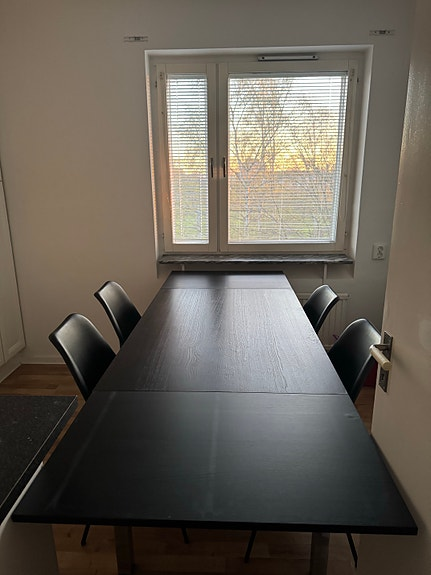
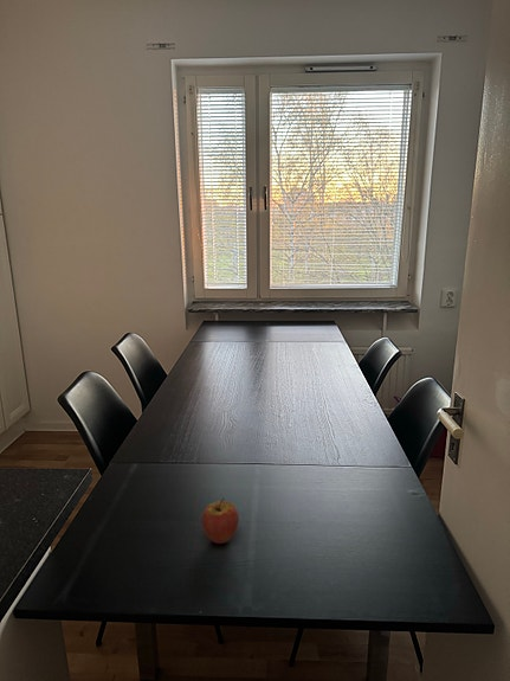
+ fruit (220, 519)
